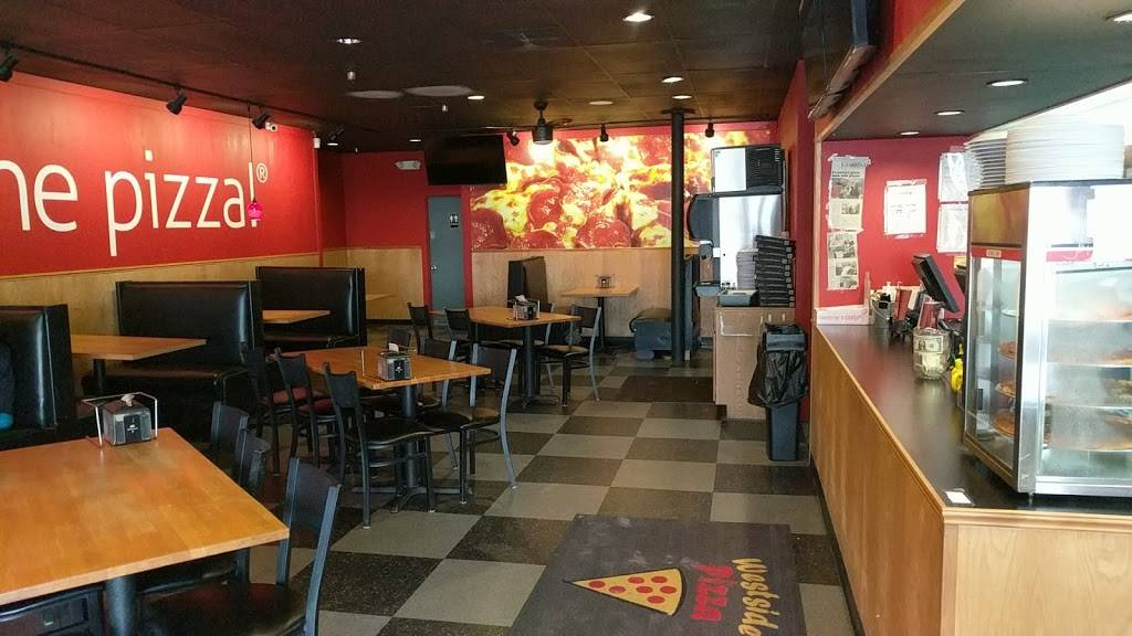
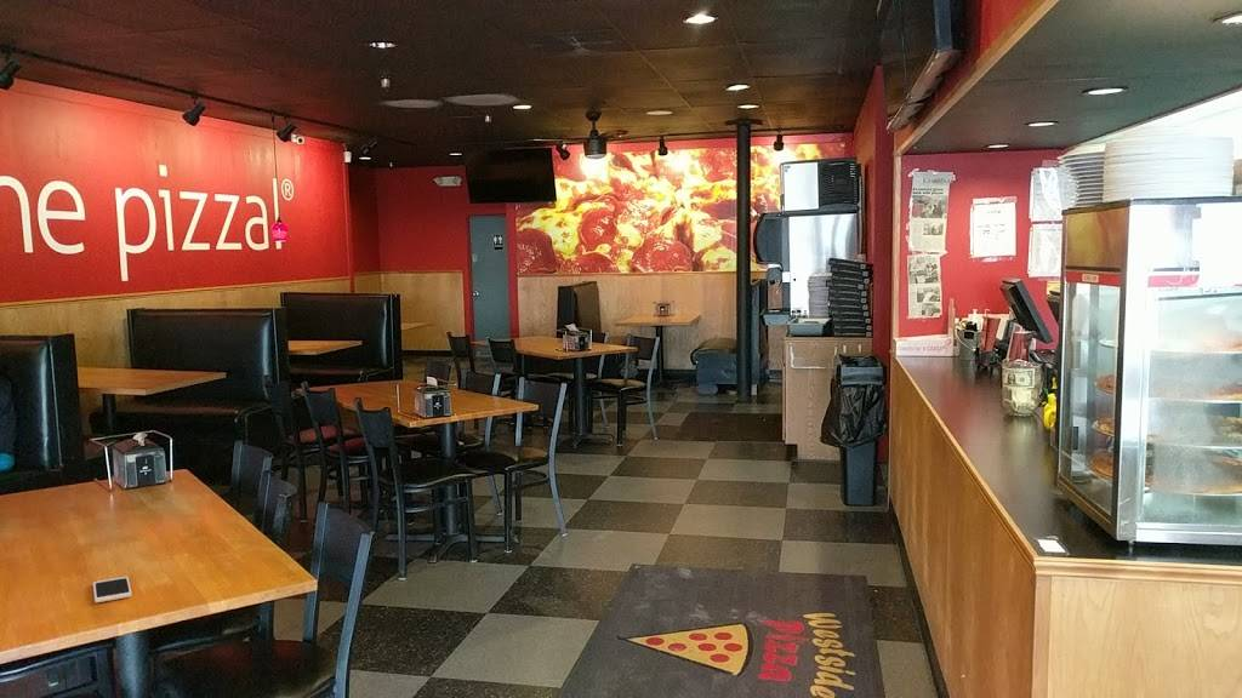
+ cell phone (112, 589)
